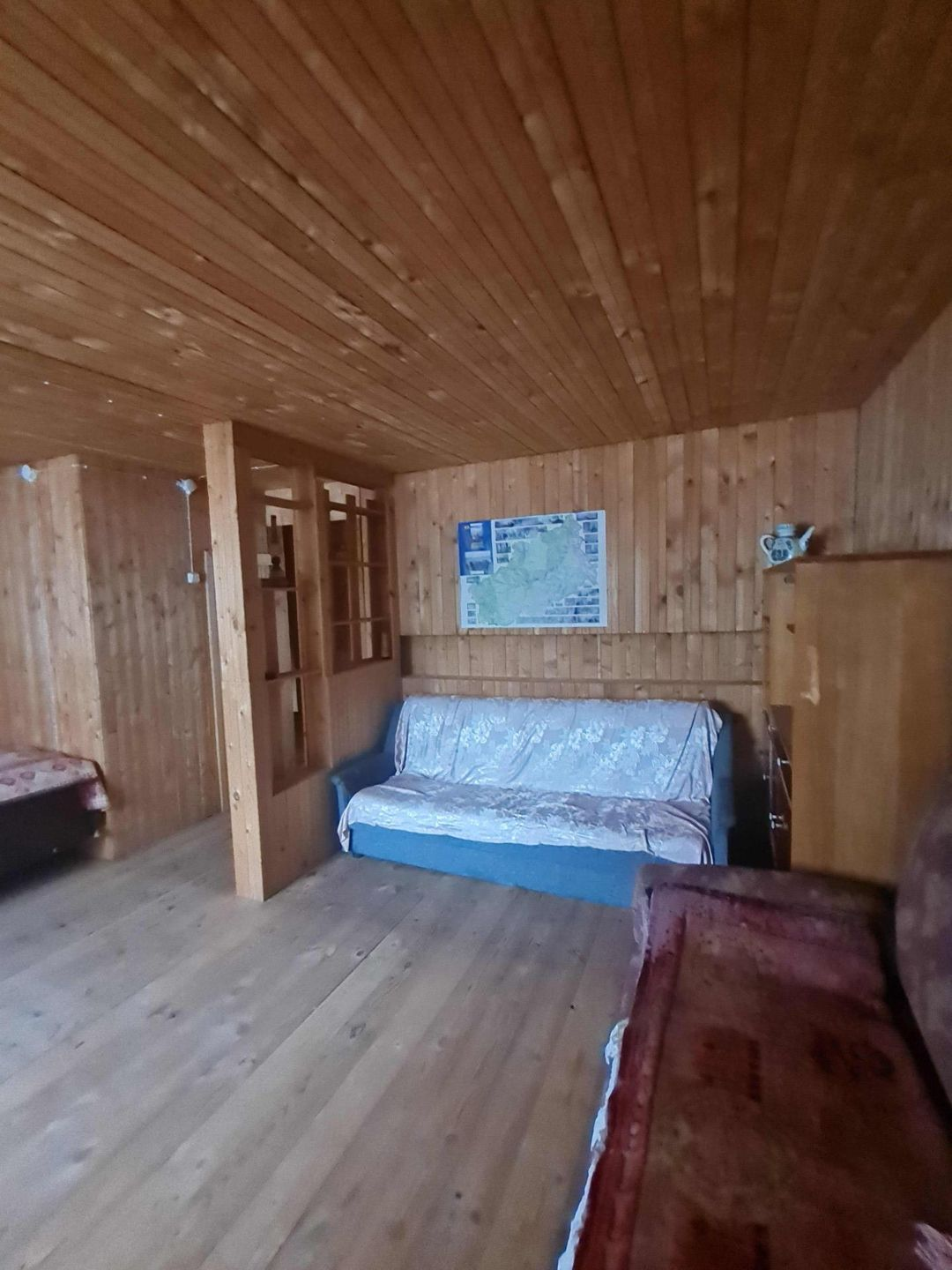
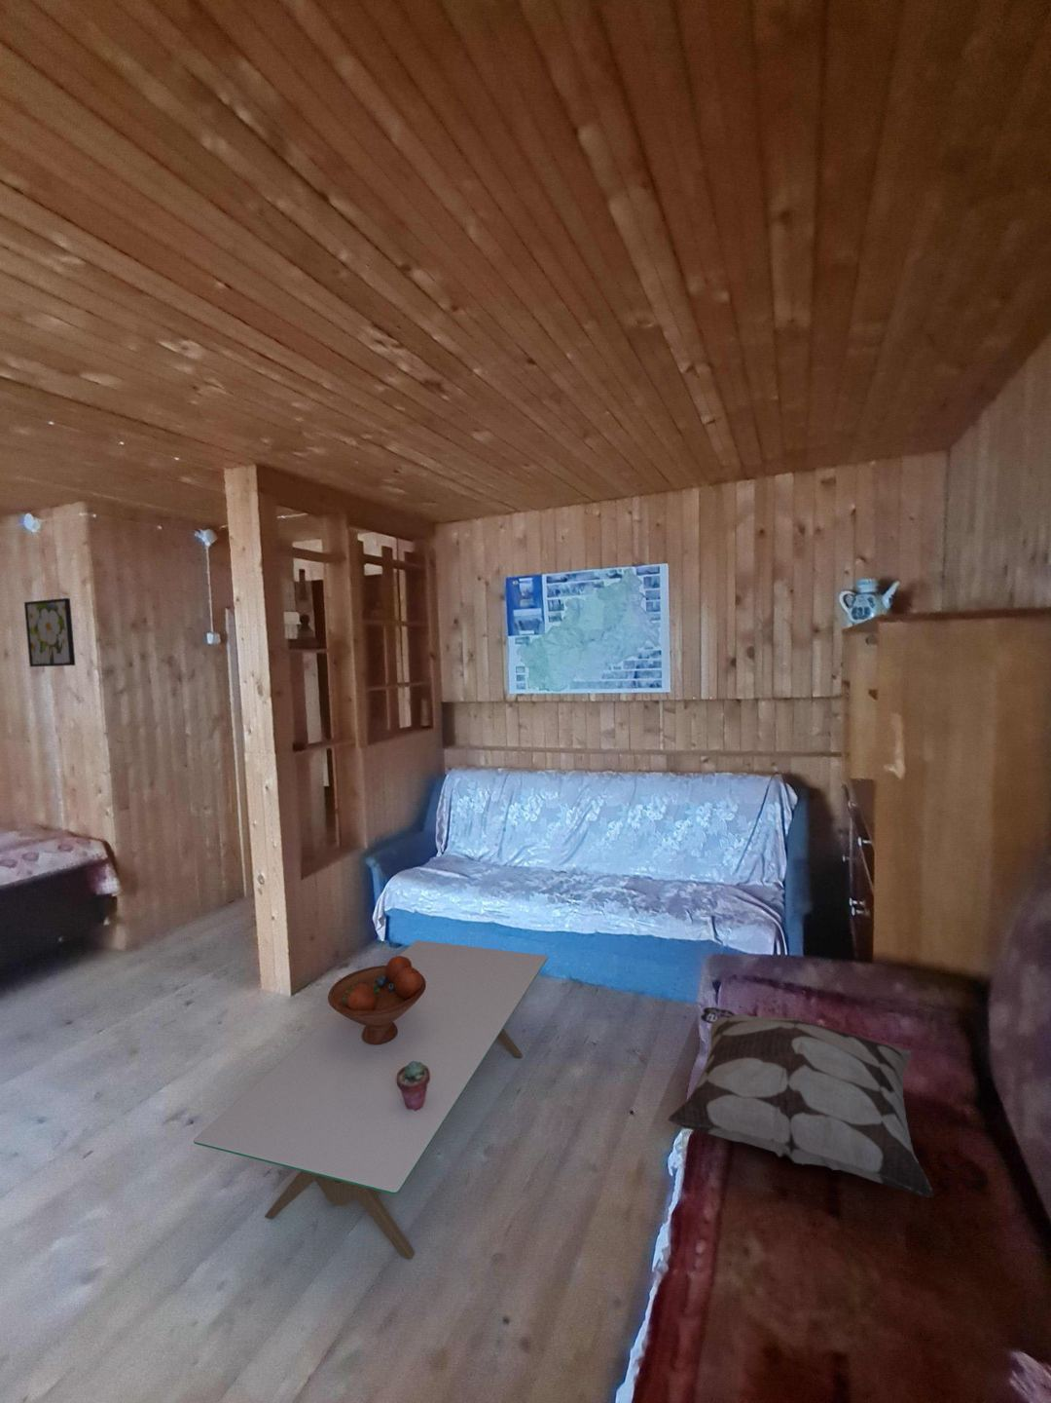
+ fruit bowl (378, 1002)
+ potted succulent (413, 1082)
+ decorative pillow (794, 1080)
+ coffee table (406, 1064)
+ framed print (49, 633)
